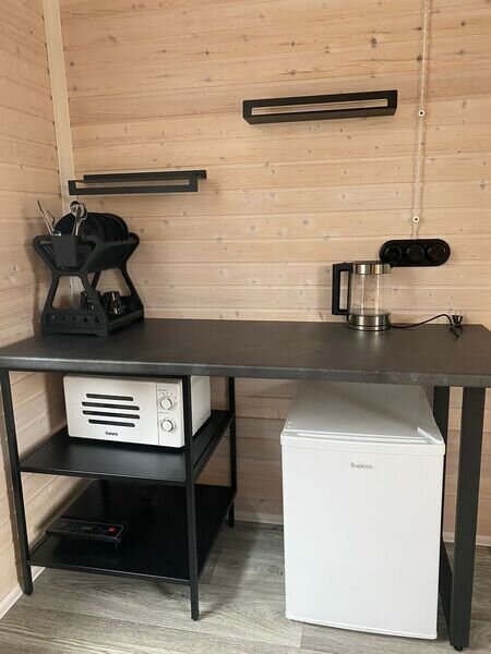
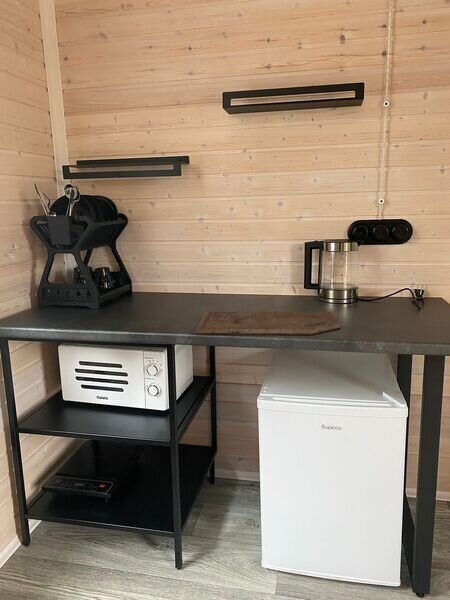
+ cutting board (268, 322)
